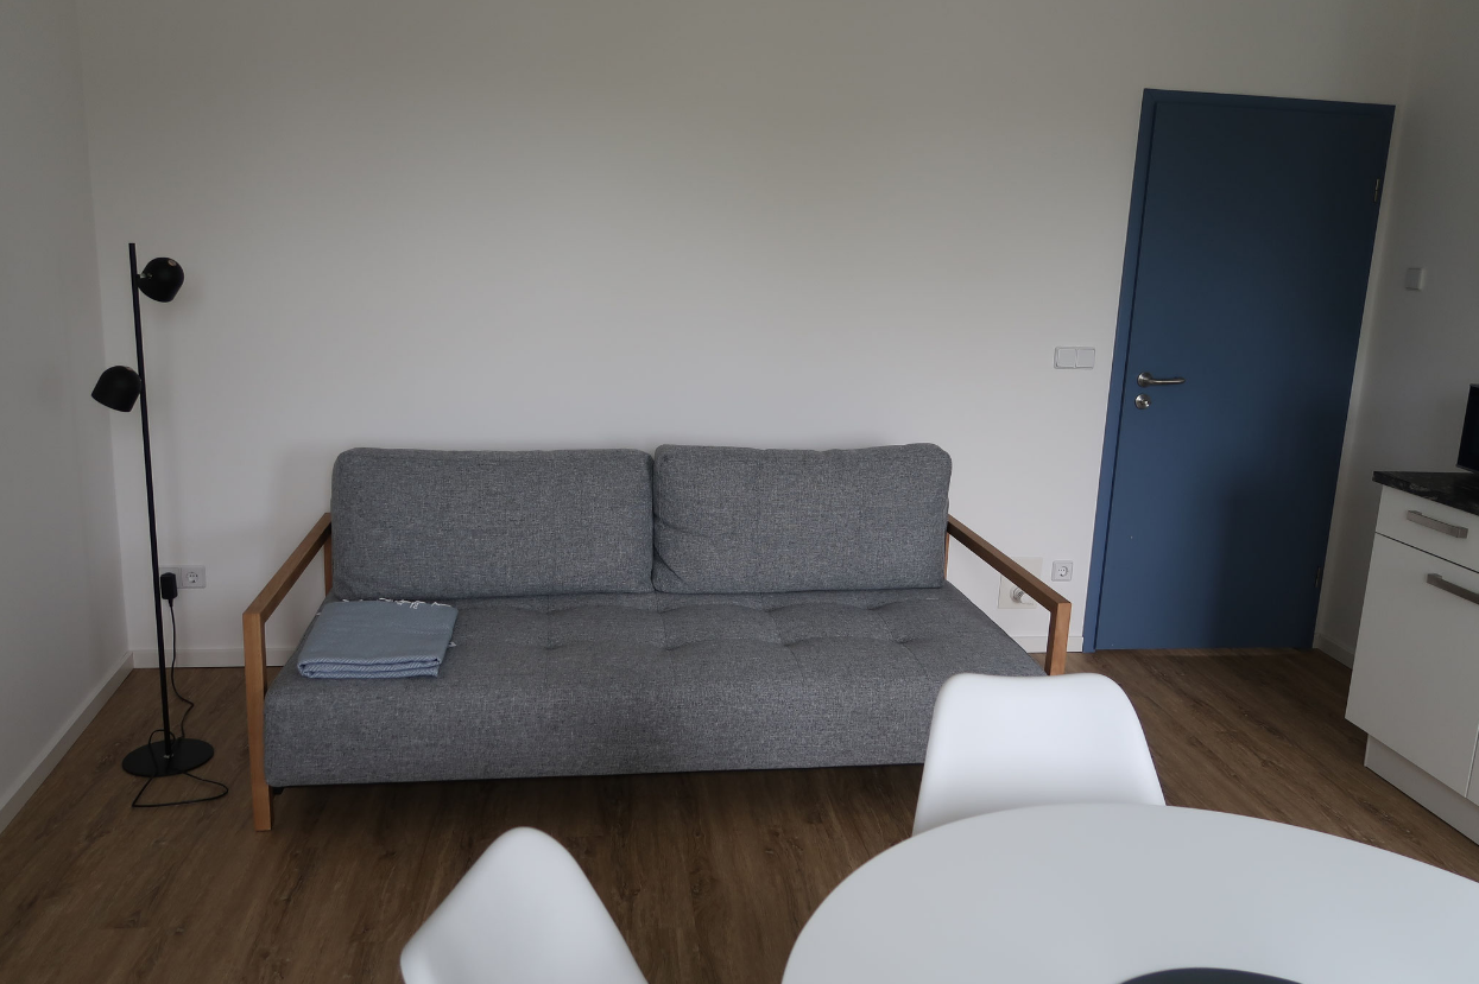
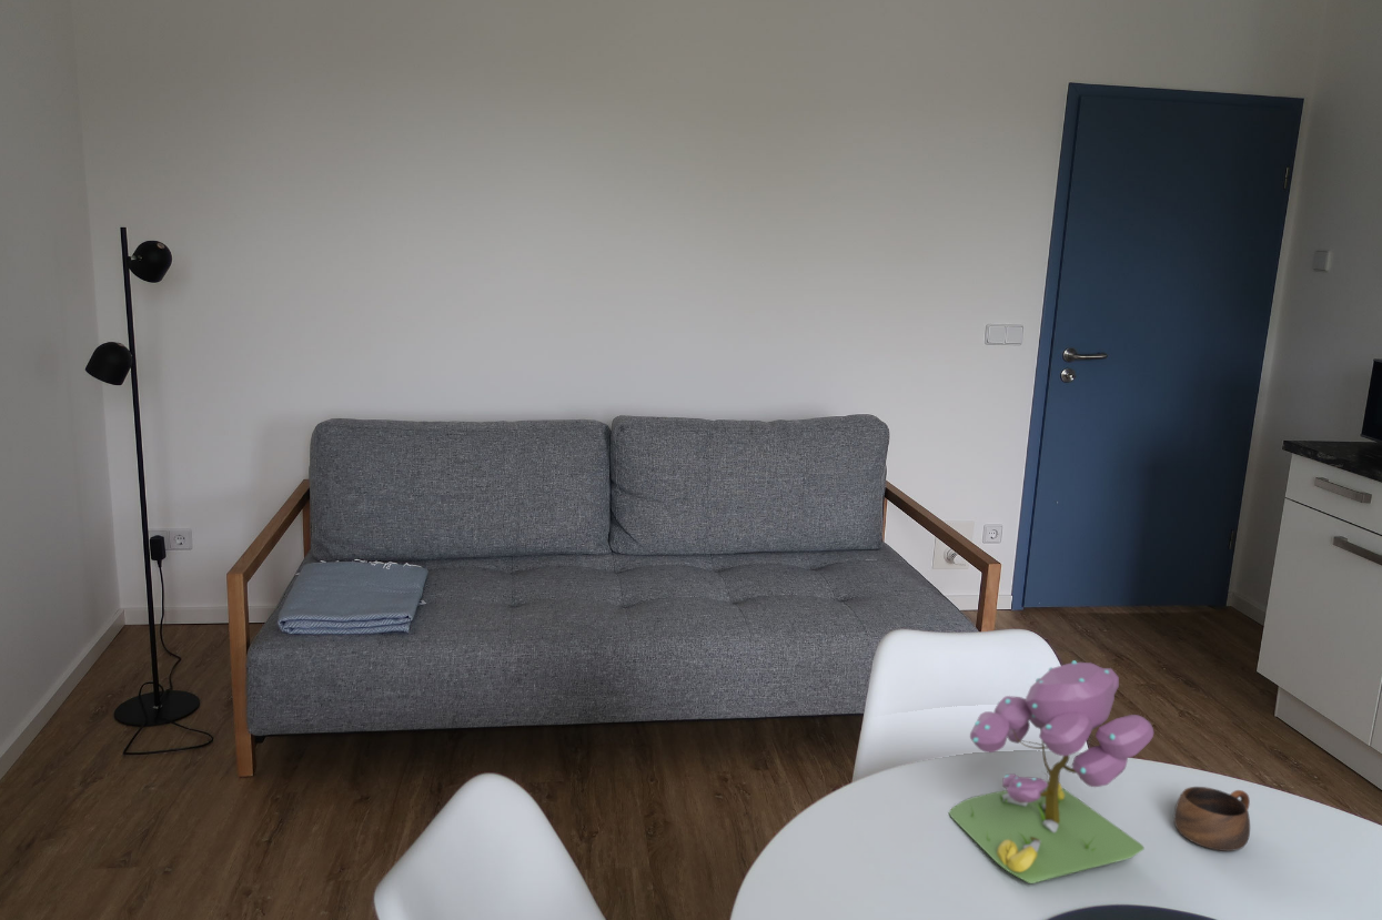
+ plant (1052, 751)
+ cup (1221, 816)
